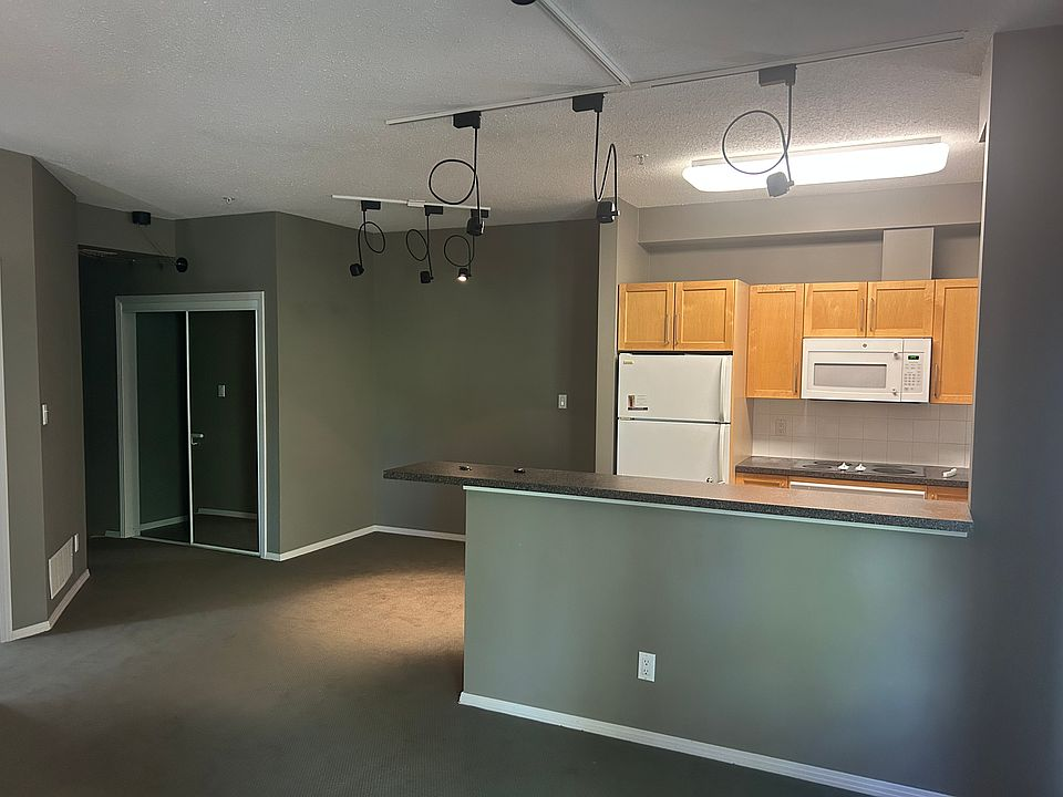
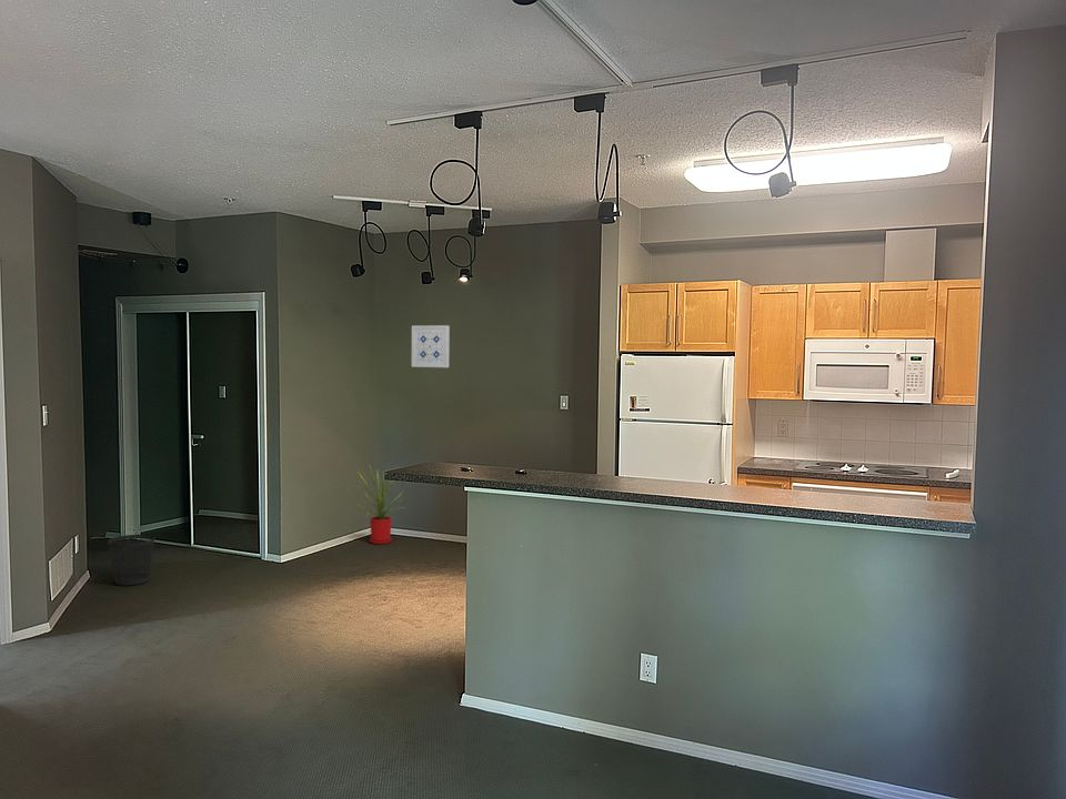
+ house plant (381, 503)
+ wall art (430, 346)
+ wastebasket (131, 560)
